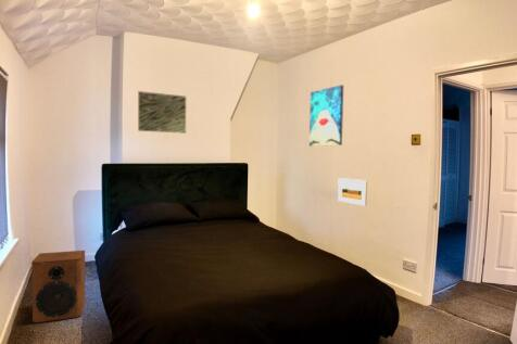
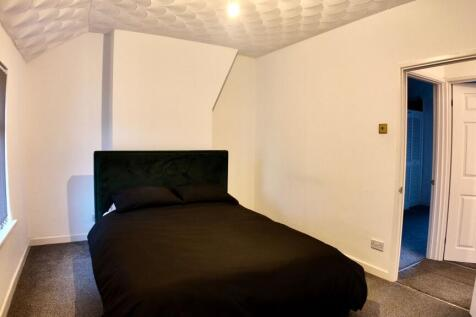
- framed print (351, 191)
- wall art (163, 113)
- wall art (325, 117)
- speaker (60, 284)
